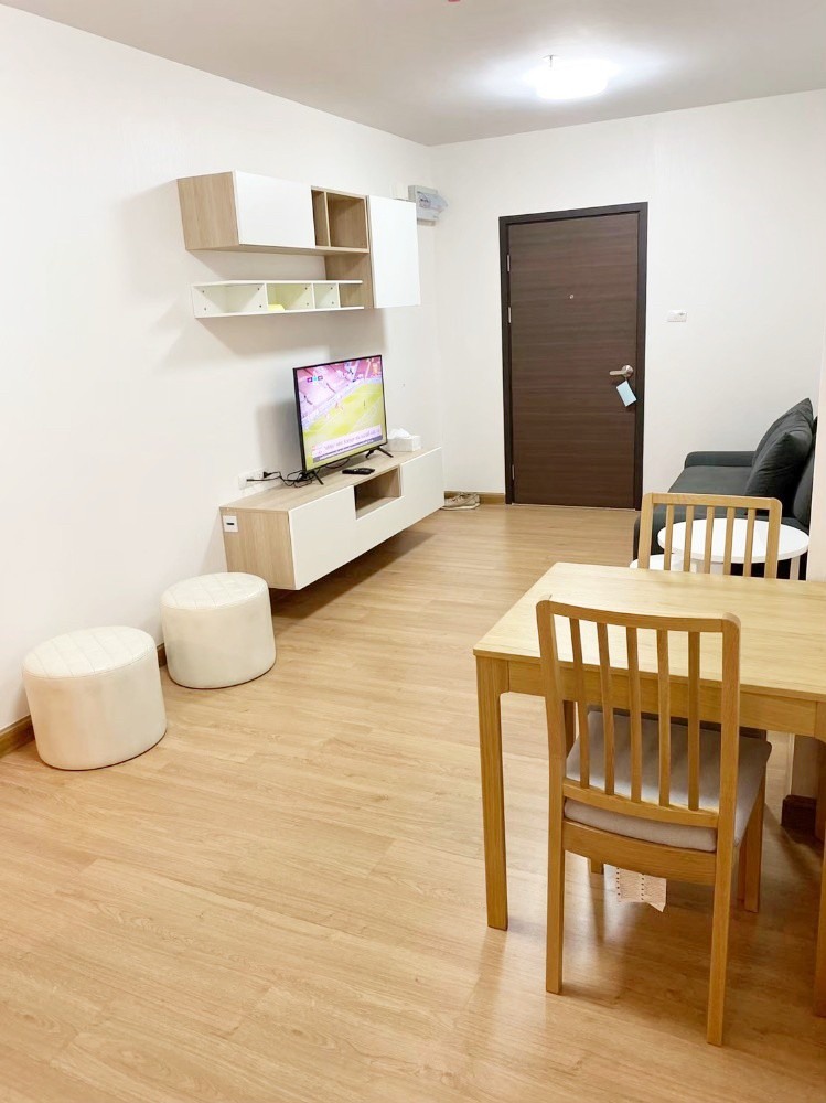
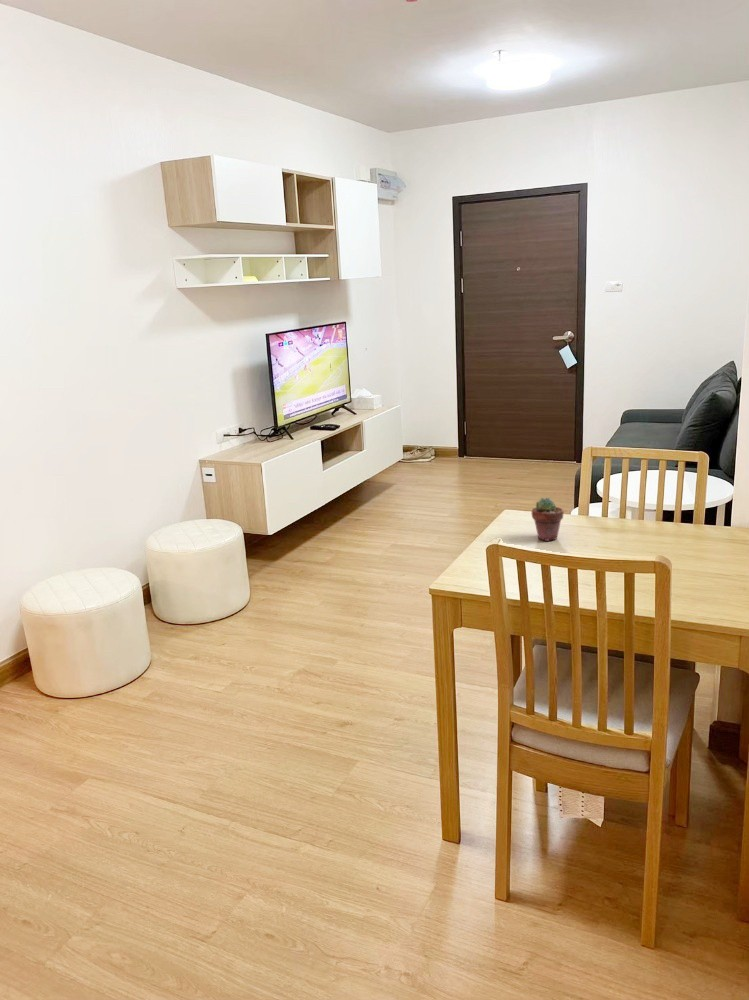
+ potted succulent (547, 517)
